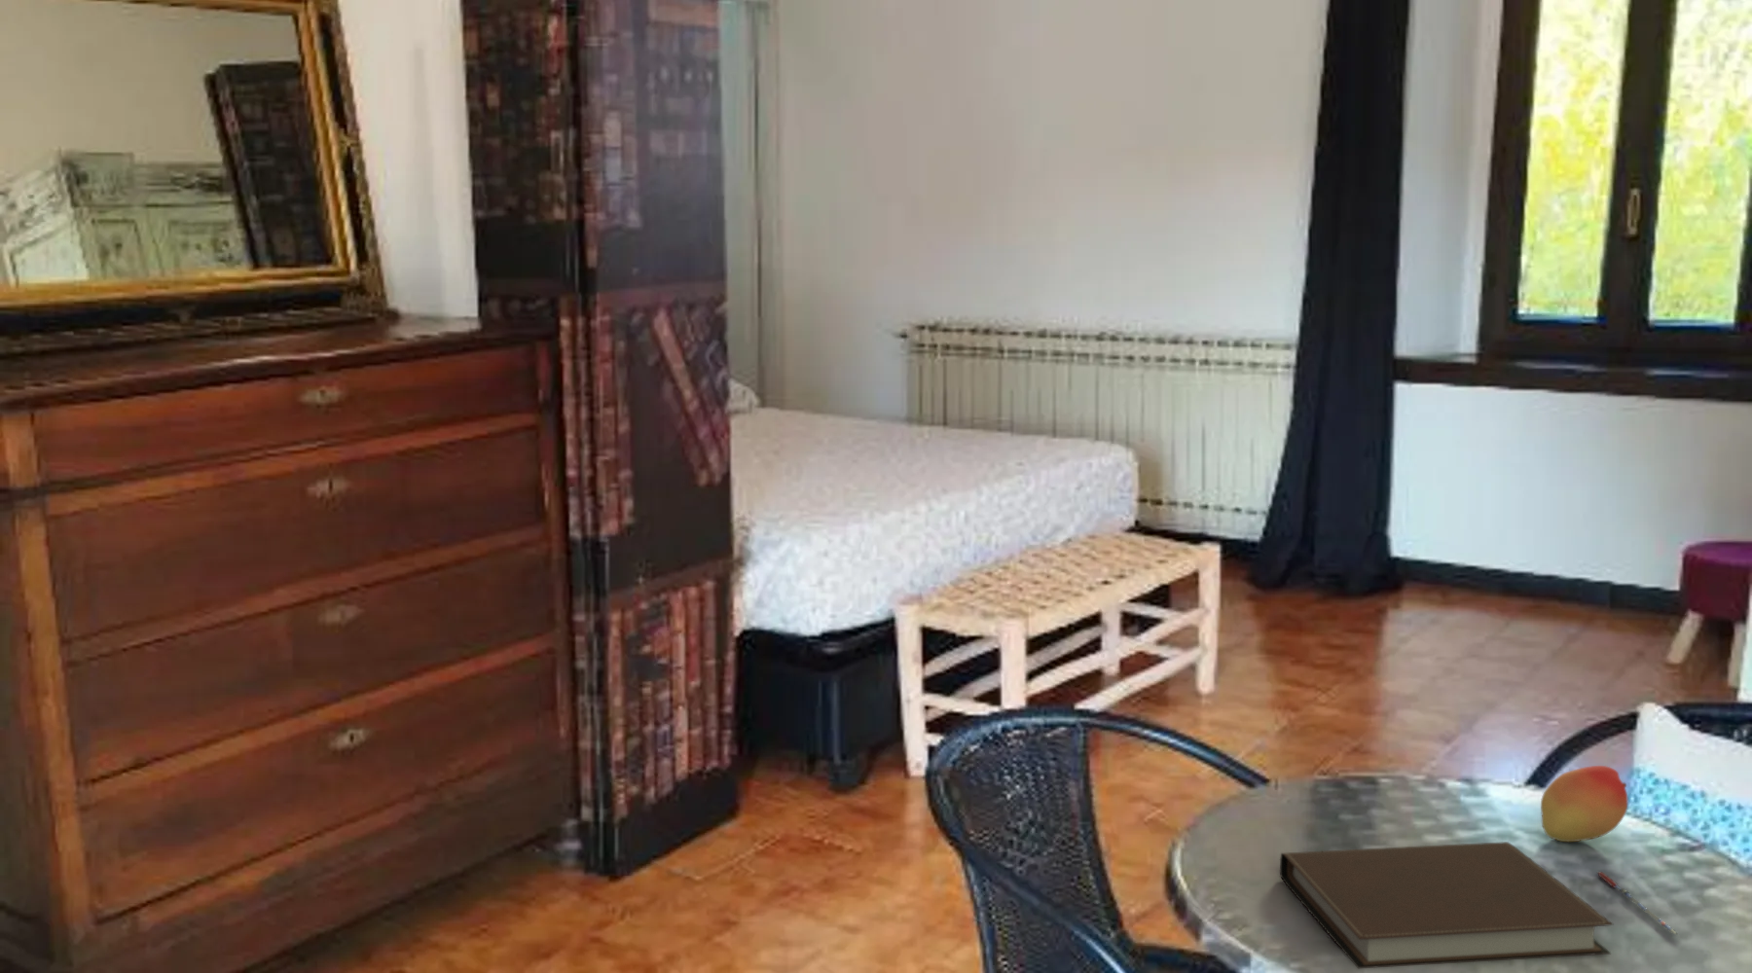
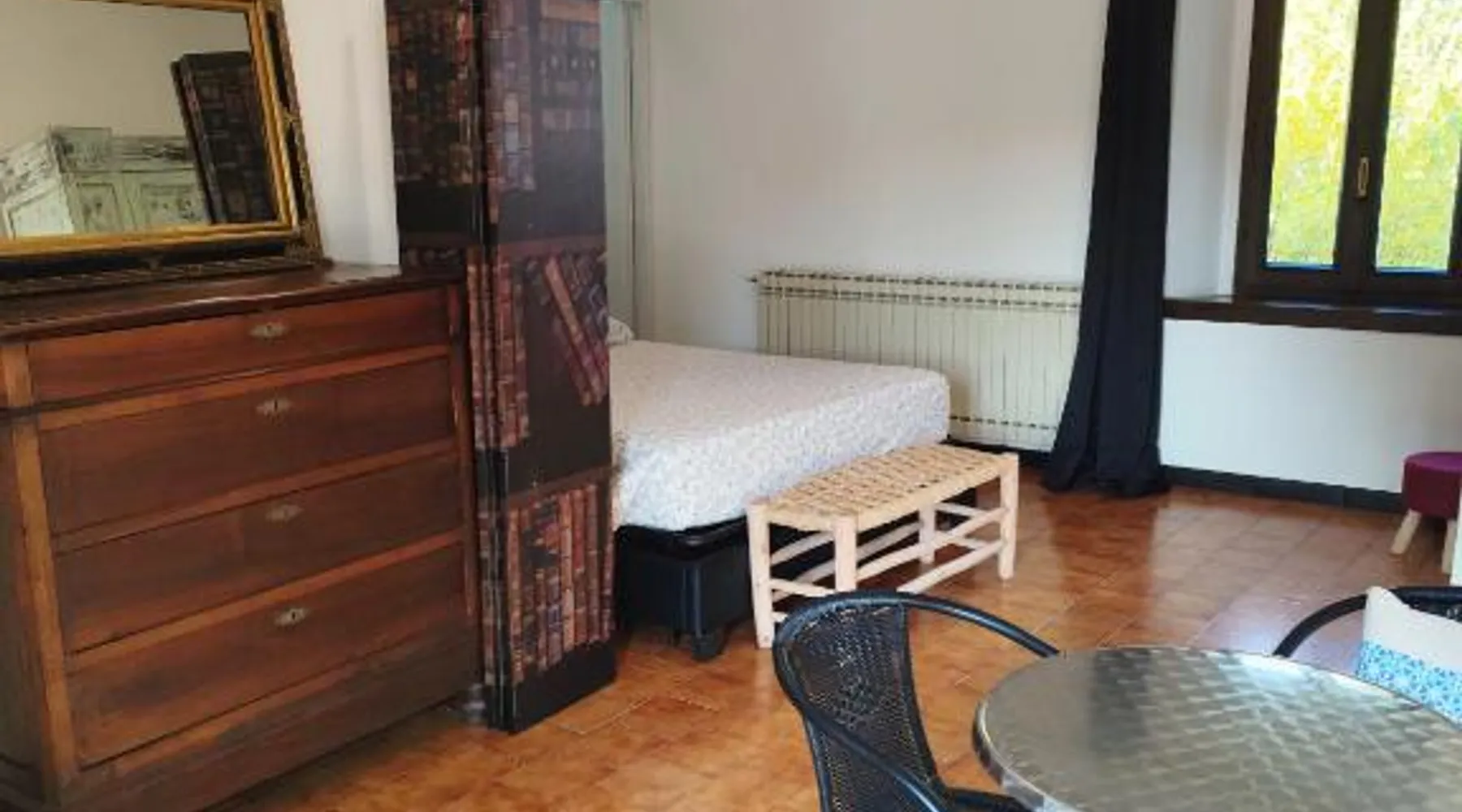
- pen (1636, 901)
- notebook (1437, 899)
- fruit (1585, 803)
